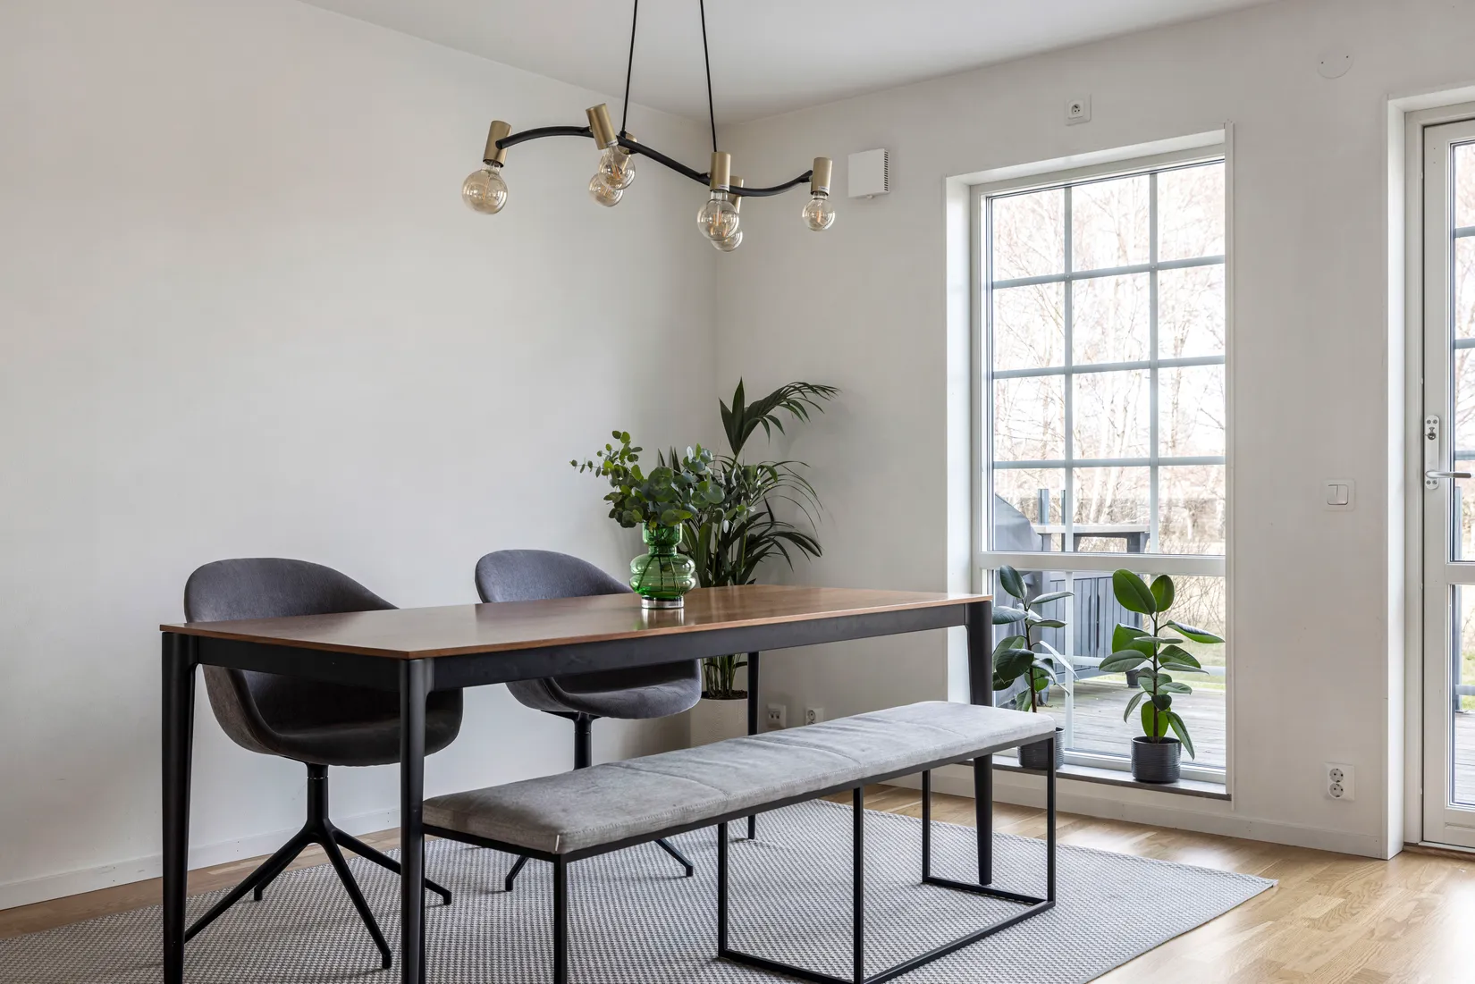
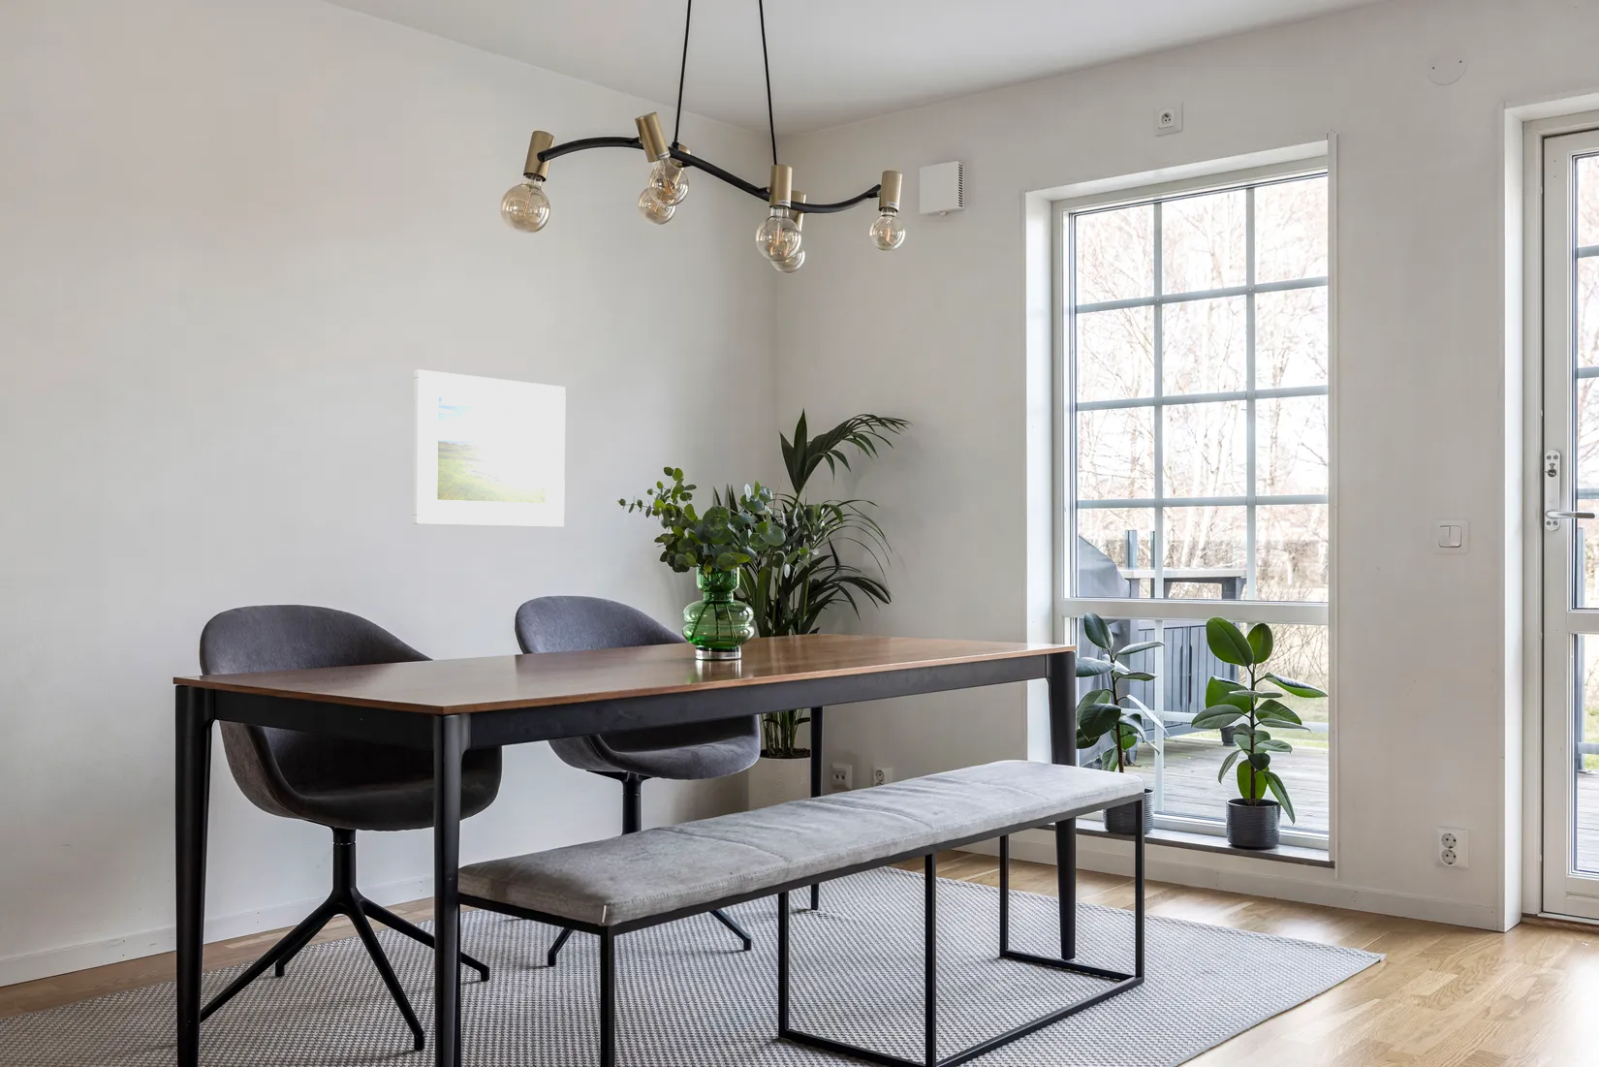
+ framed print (492, 451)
